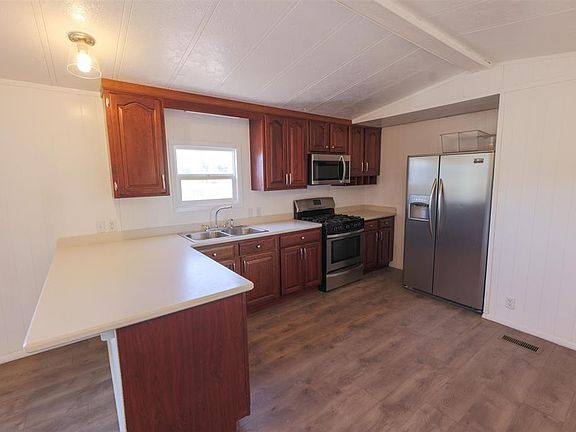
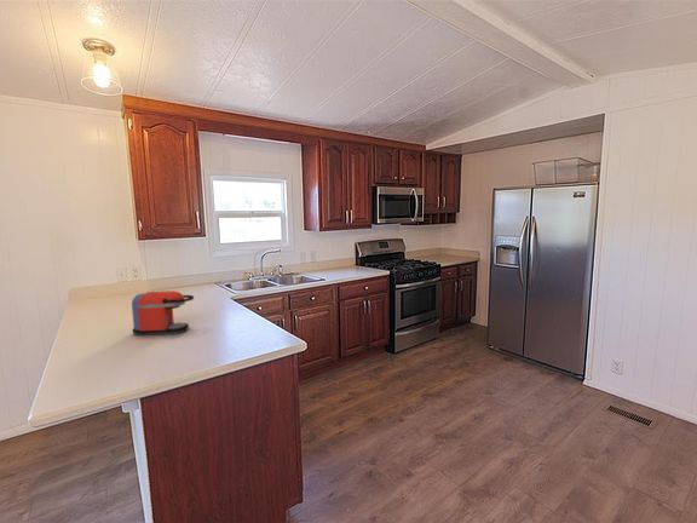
+ coffee maker (163, 311)
